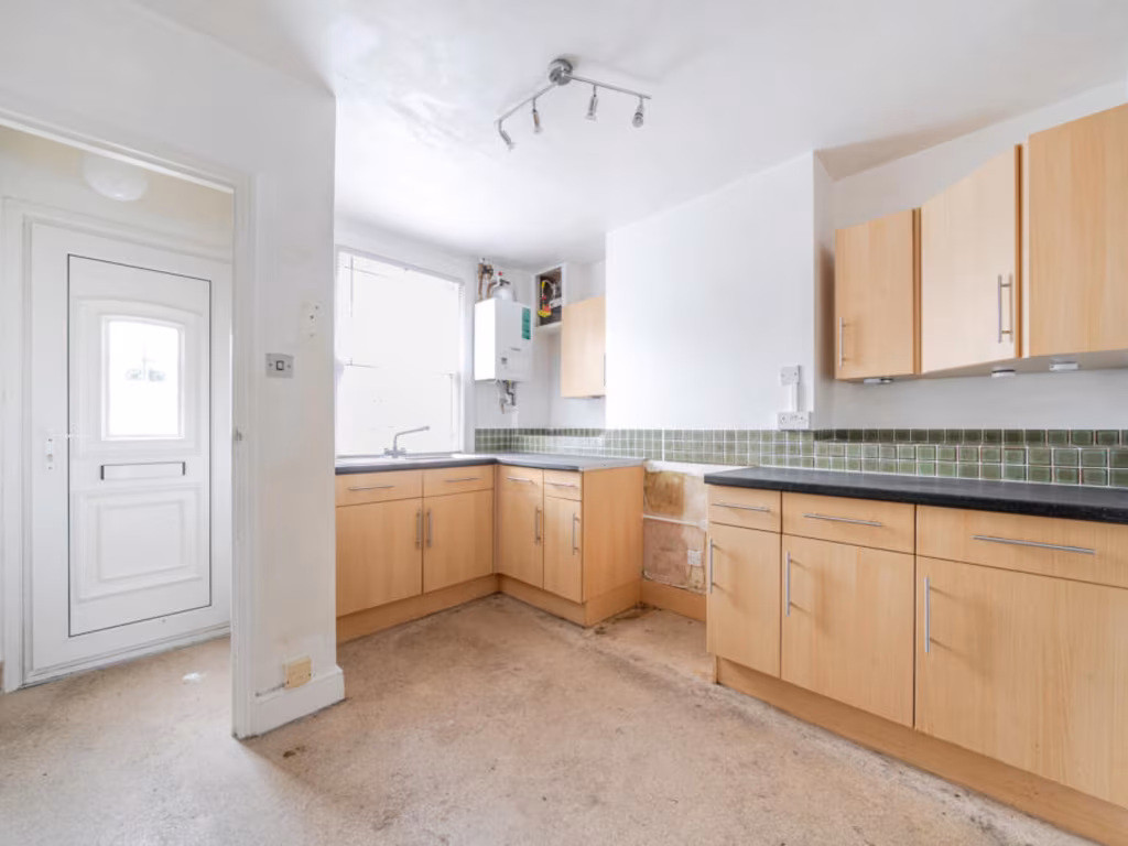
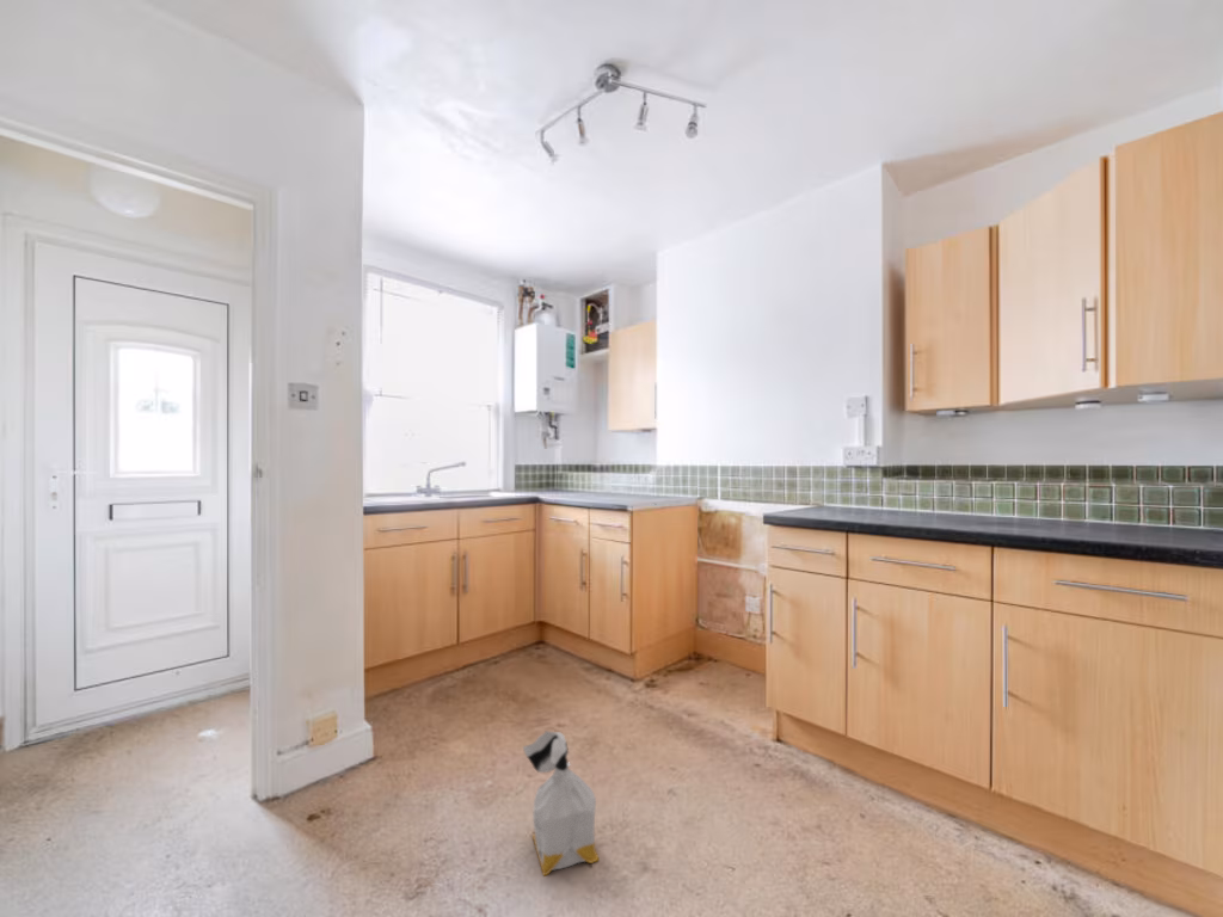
+ bag (561, 790)
